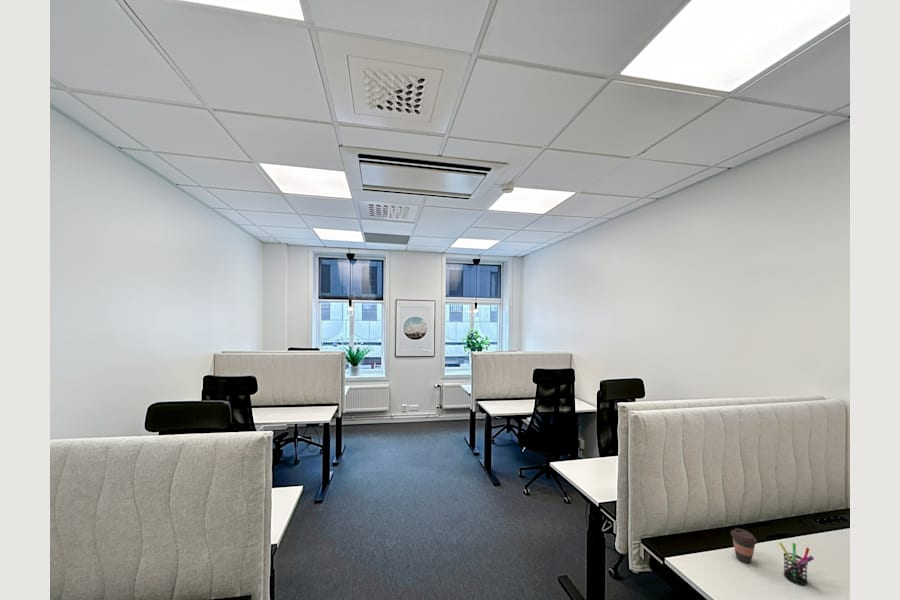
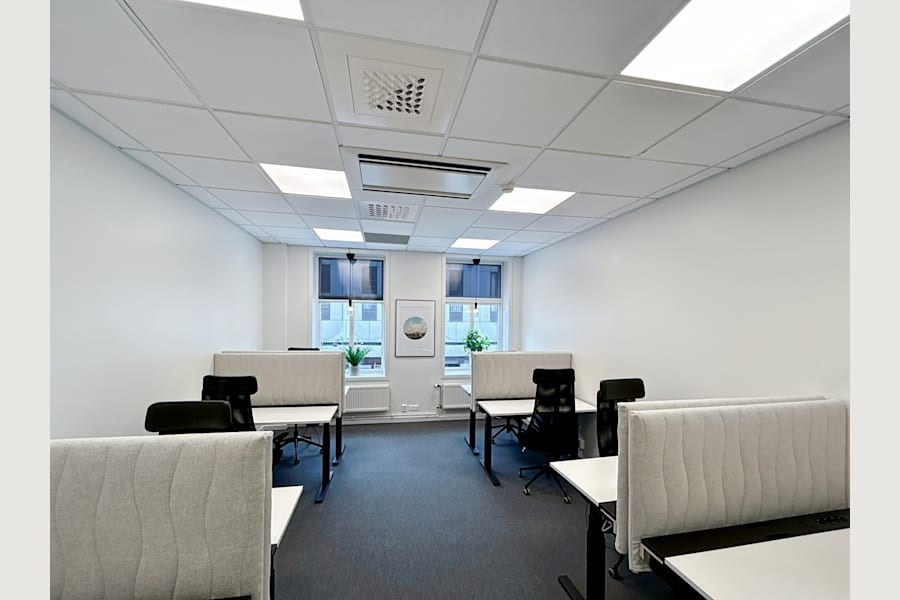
- pen holder (796, 560)
- coffee cup (743, 546)
